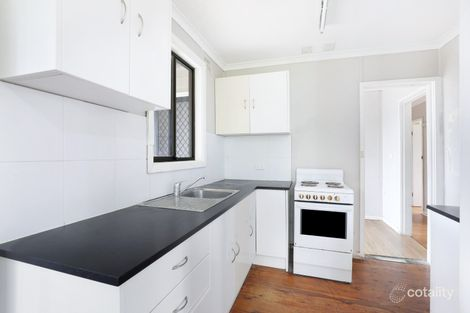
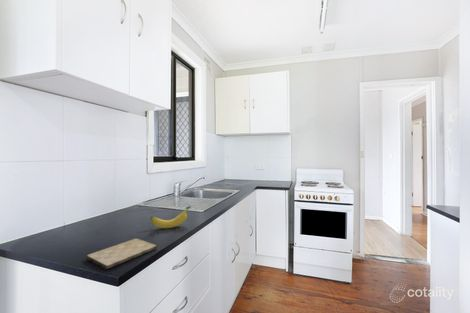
+ cutting board (123, 251)
+ banana (172, 219)
